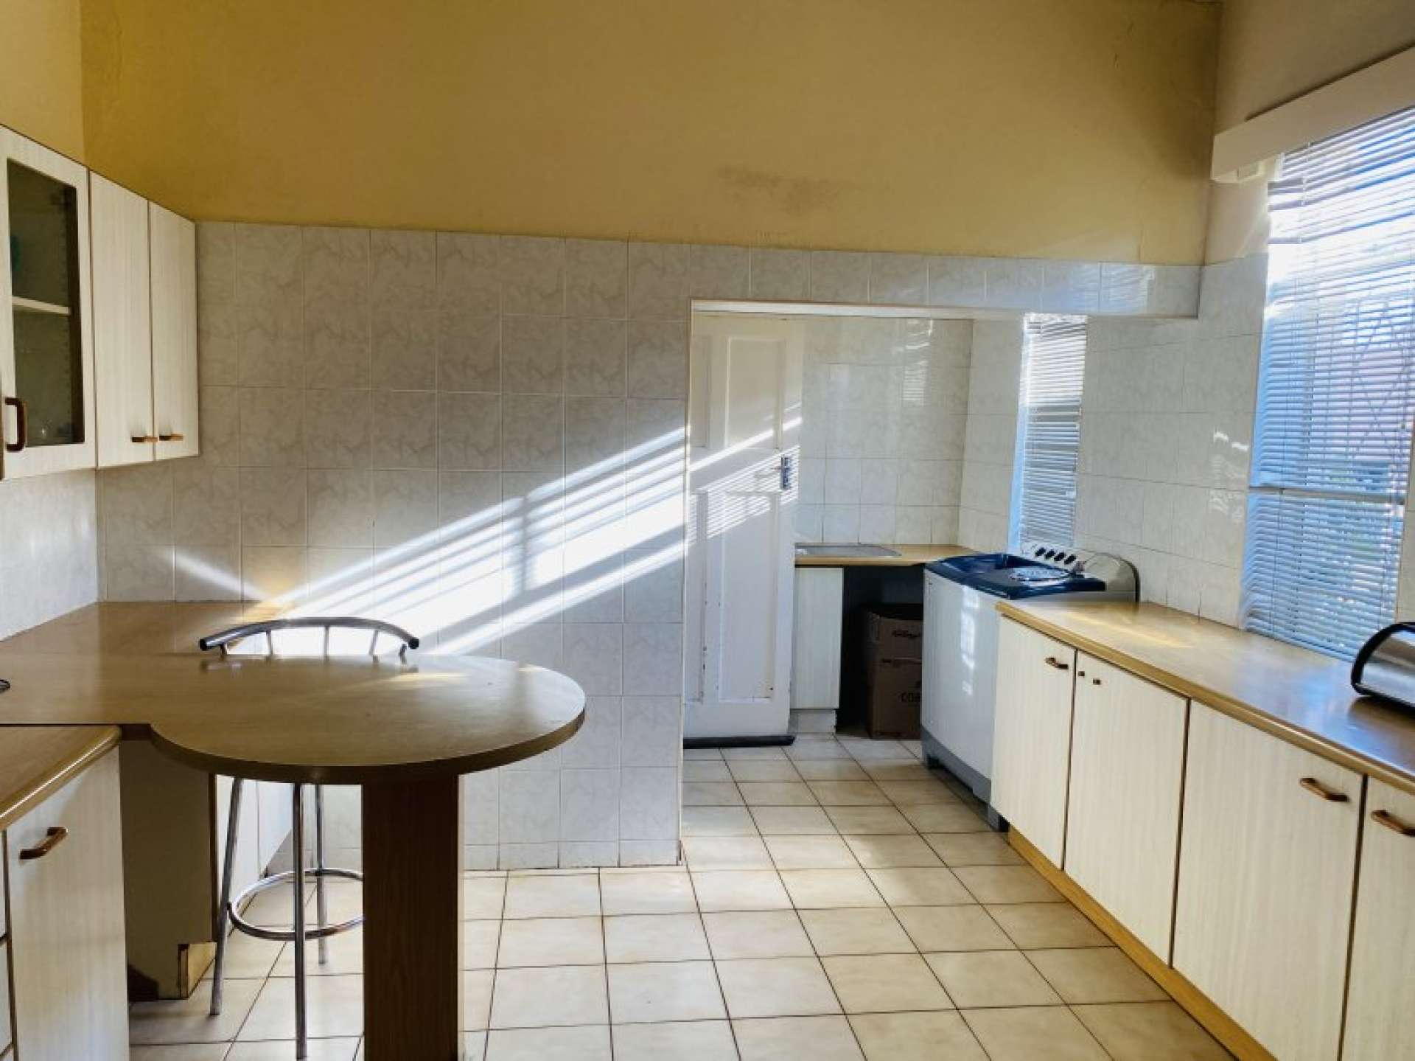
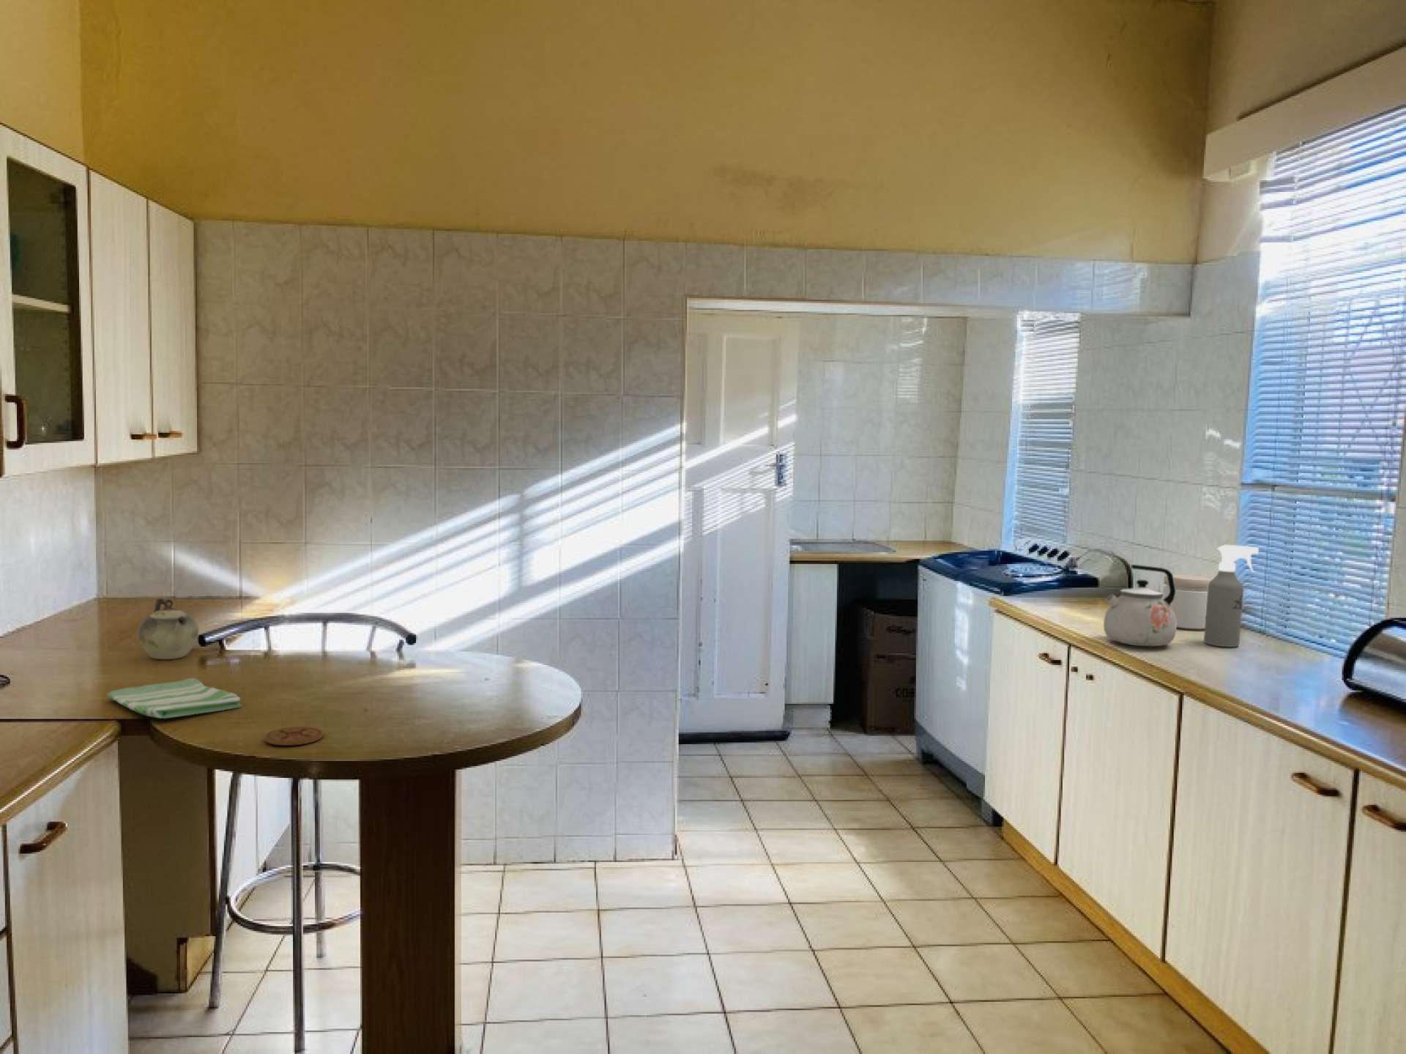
+ spray bottle (1230, 595)
+ dish towel (175, 698)
+ coaster (293, 735)
+ kettle (1140, 604)
+ jar (1188, 601)
+ teapot (169, 629)
